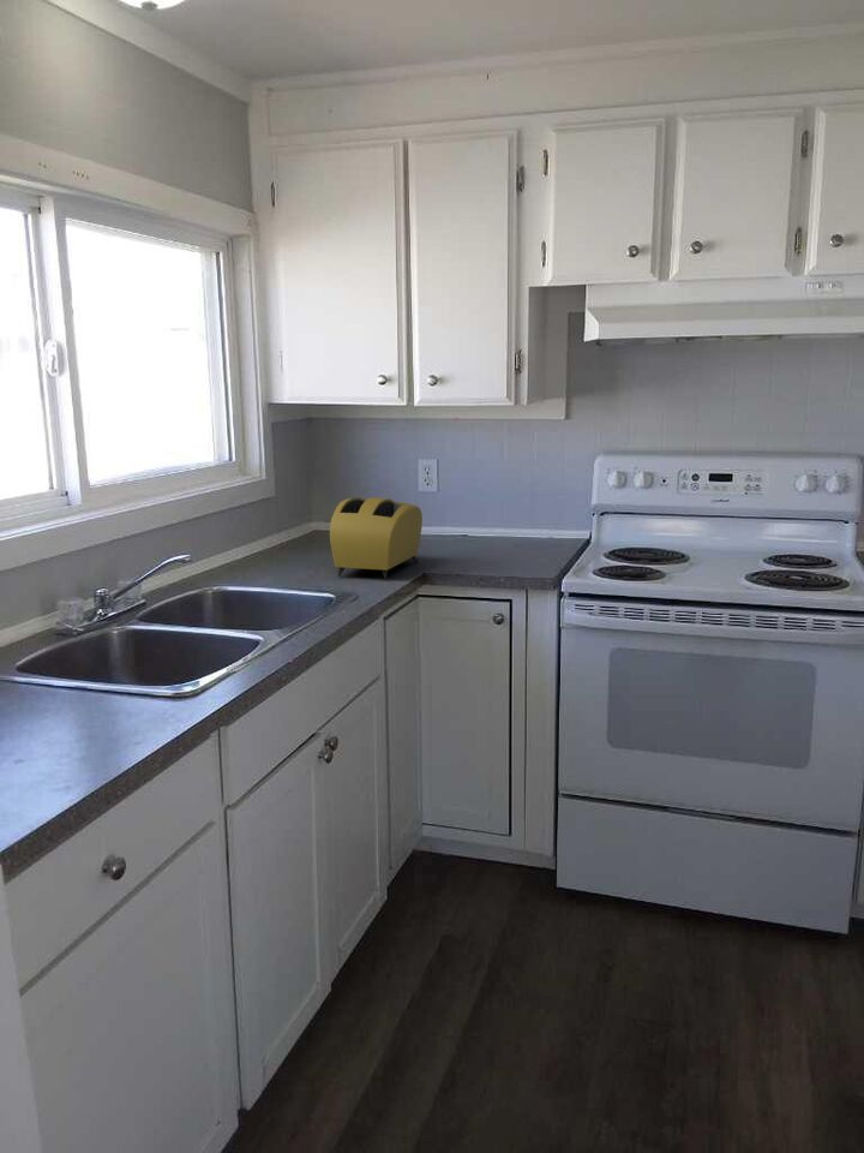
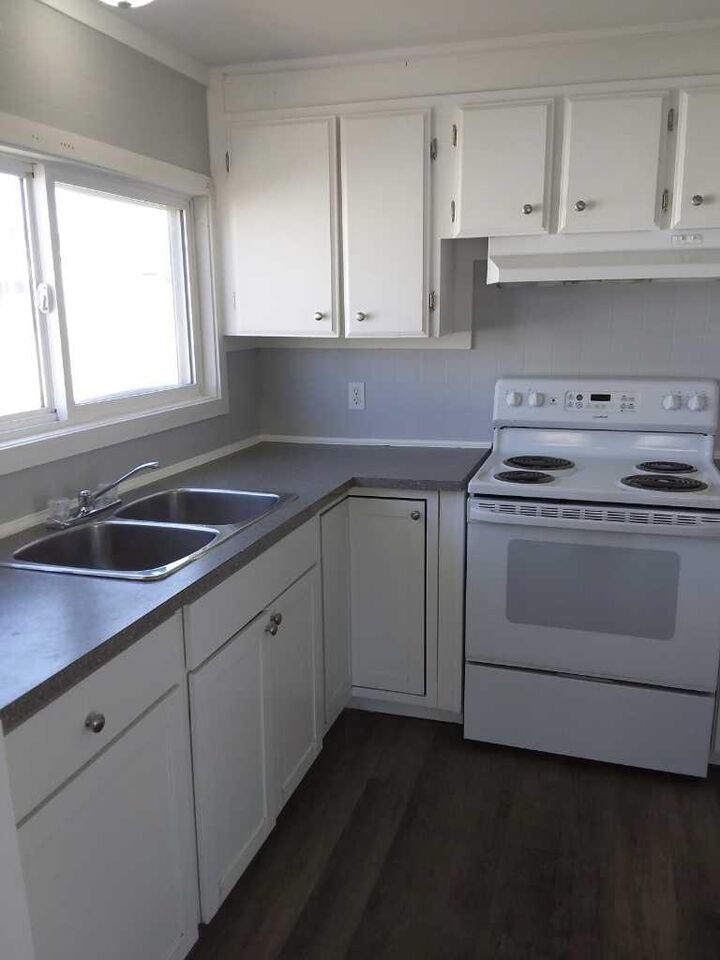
- toaster (378, 533)
